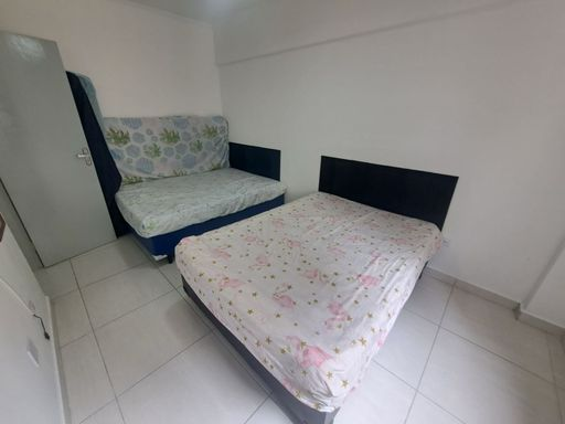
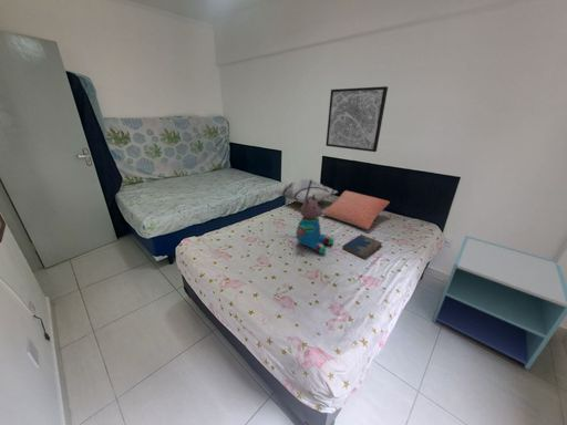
+ wall art (353, 120)
+ teddy bear (316, 221)
+ hardcover book (362, 245)
+ nightstand (492, 292)
+ pillow (354, 207)
+ decorative pillow (306, 191)
